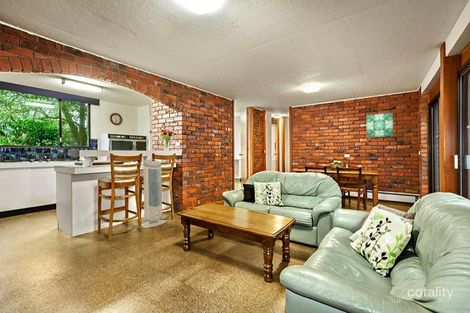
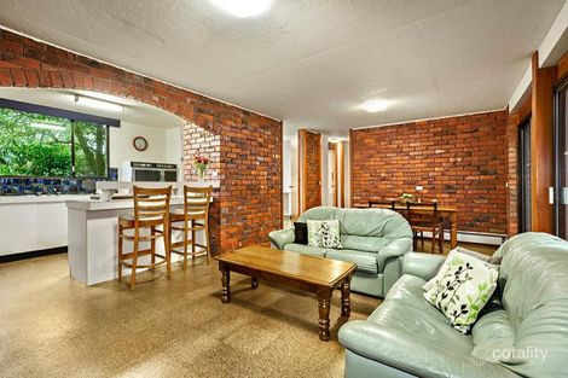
- air purifier (152, 191)
- wall art (379, 125)
